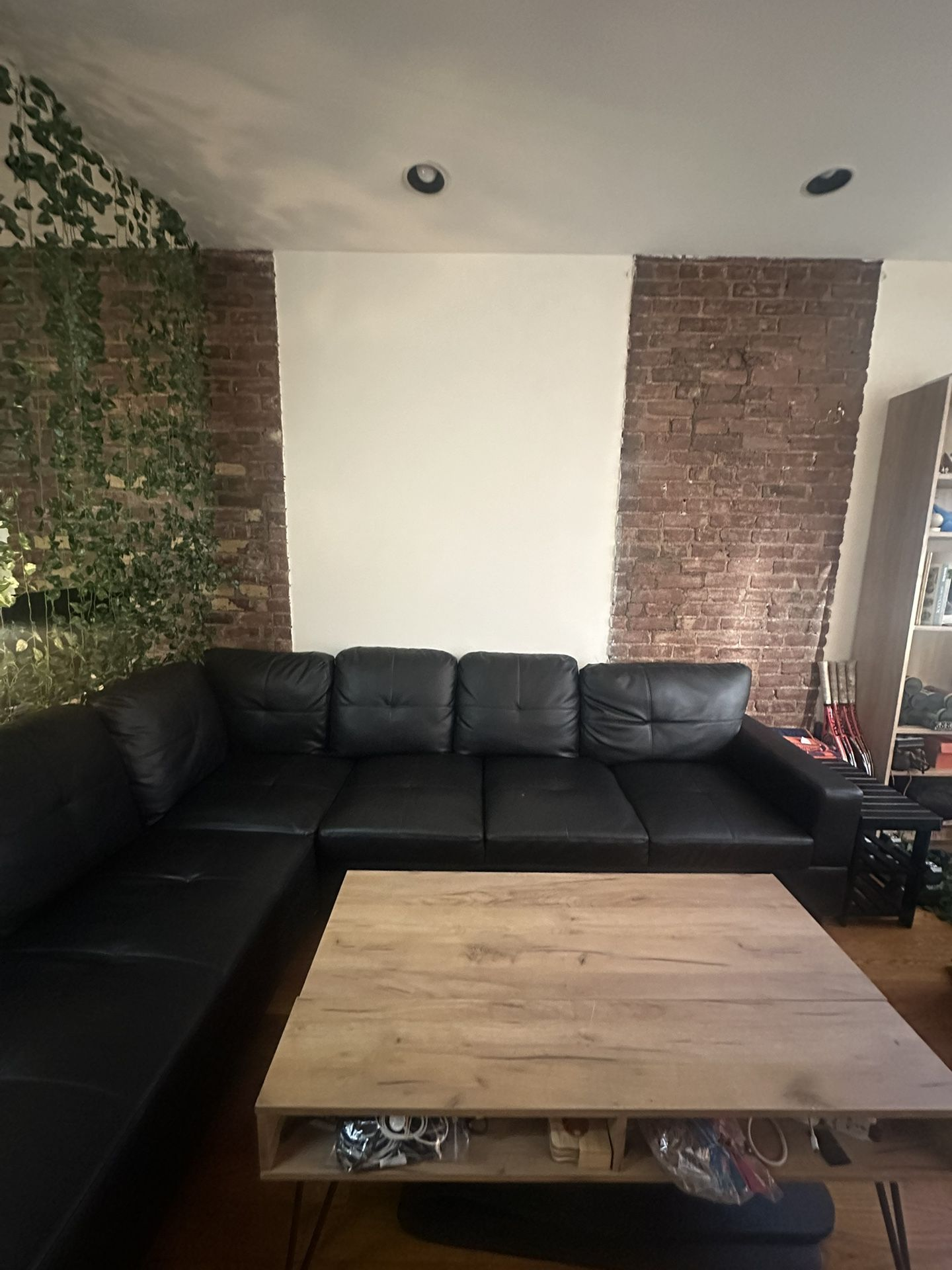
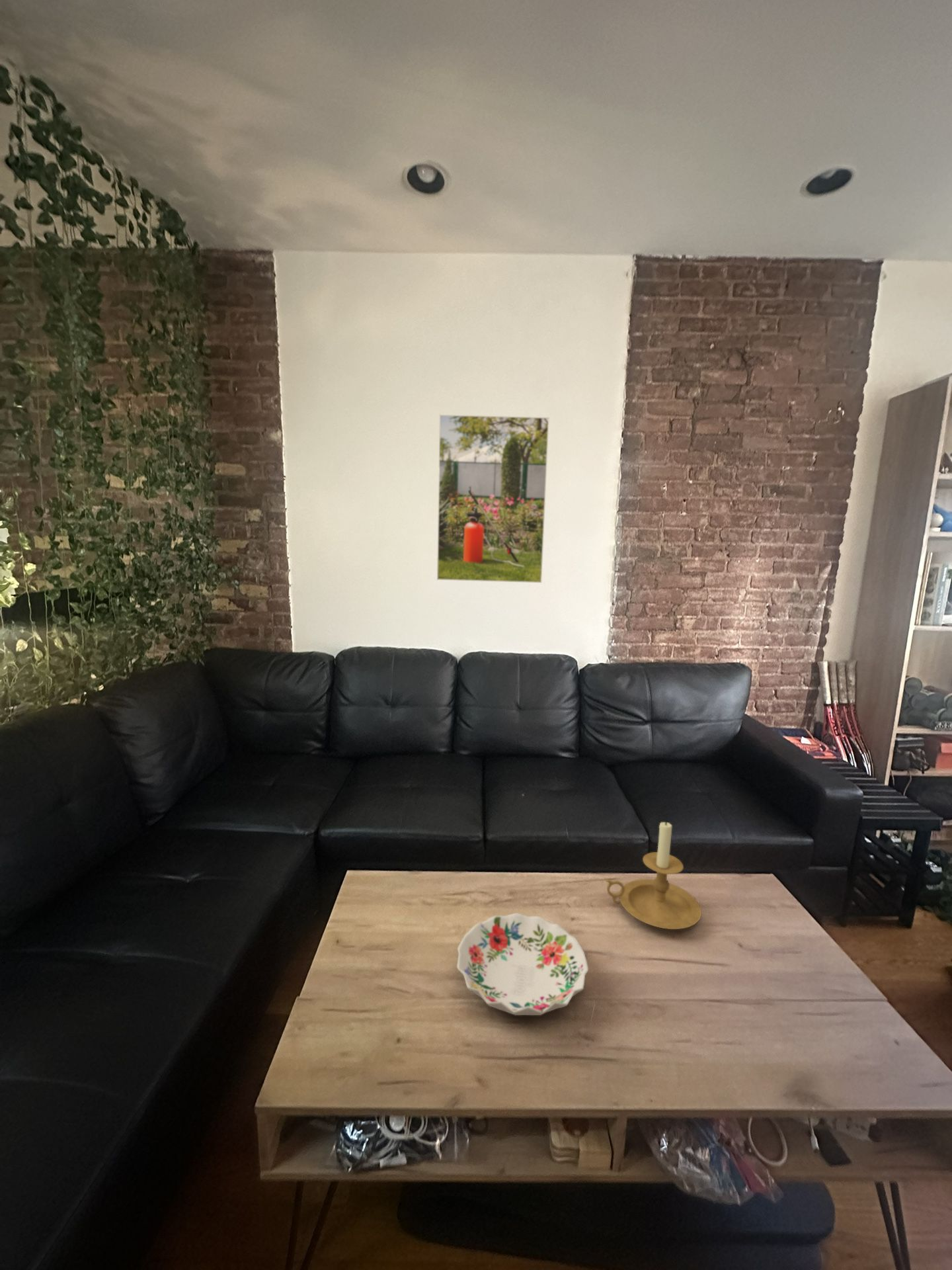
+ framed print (491, 501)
+ decorative bowl (521, 968)
+ candle holder (662, 866)
